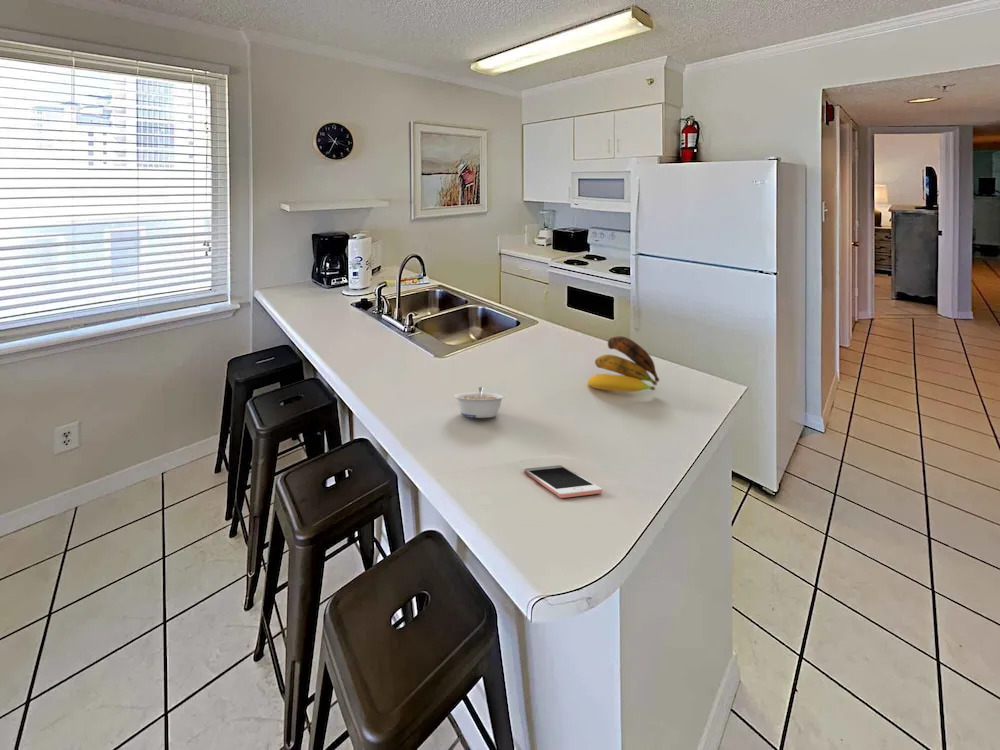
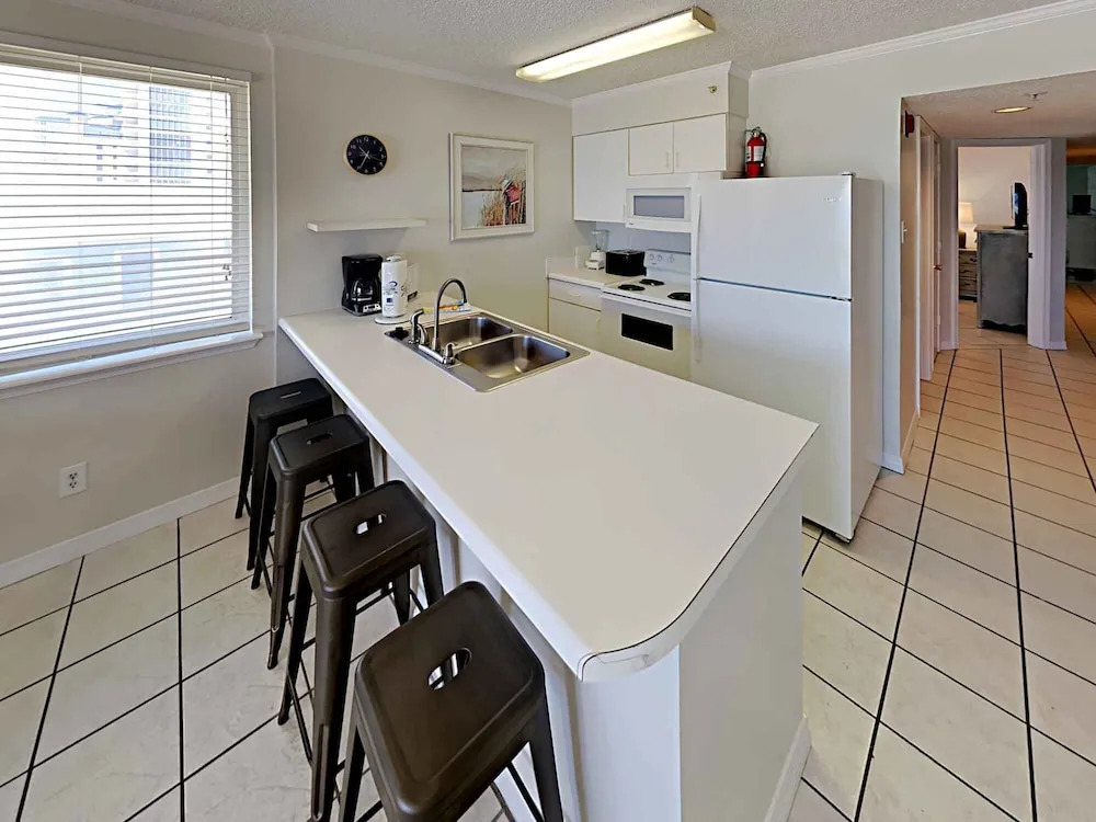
- legume (478, 403)
- banana (620, 362)
- cell phone (560, 480)
